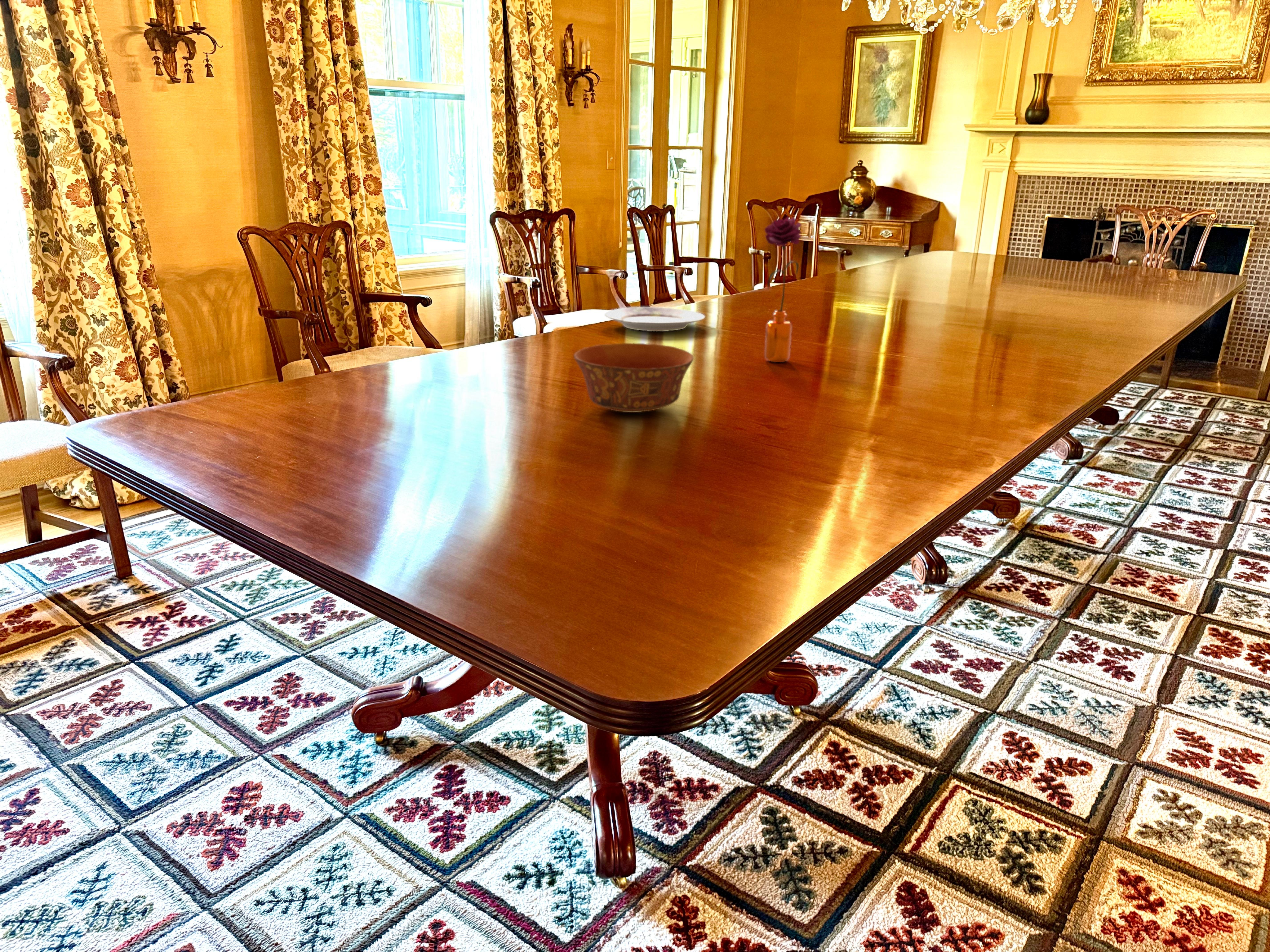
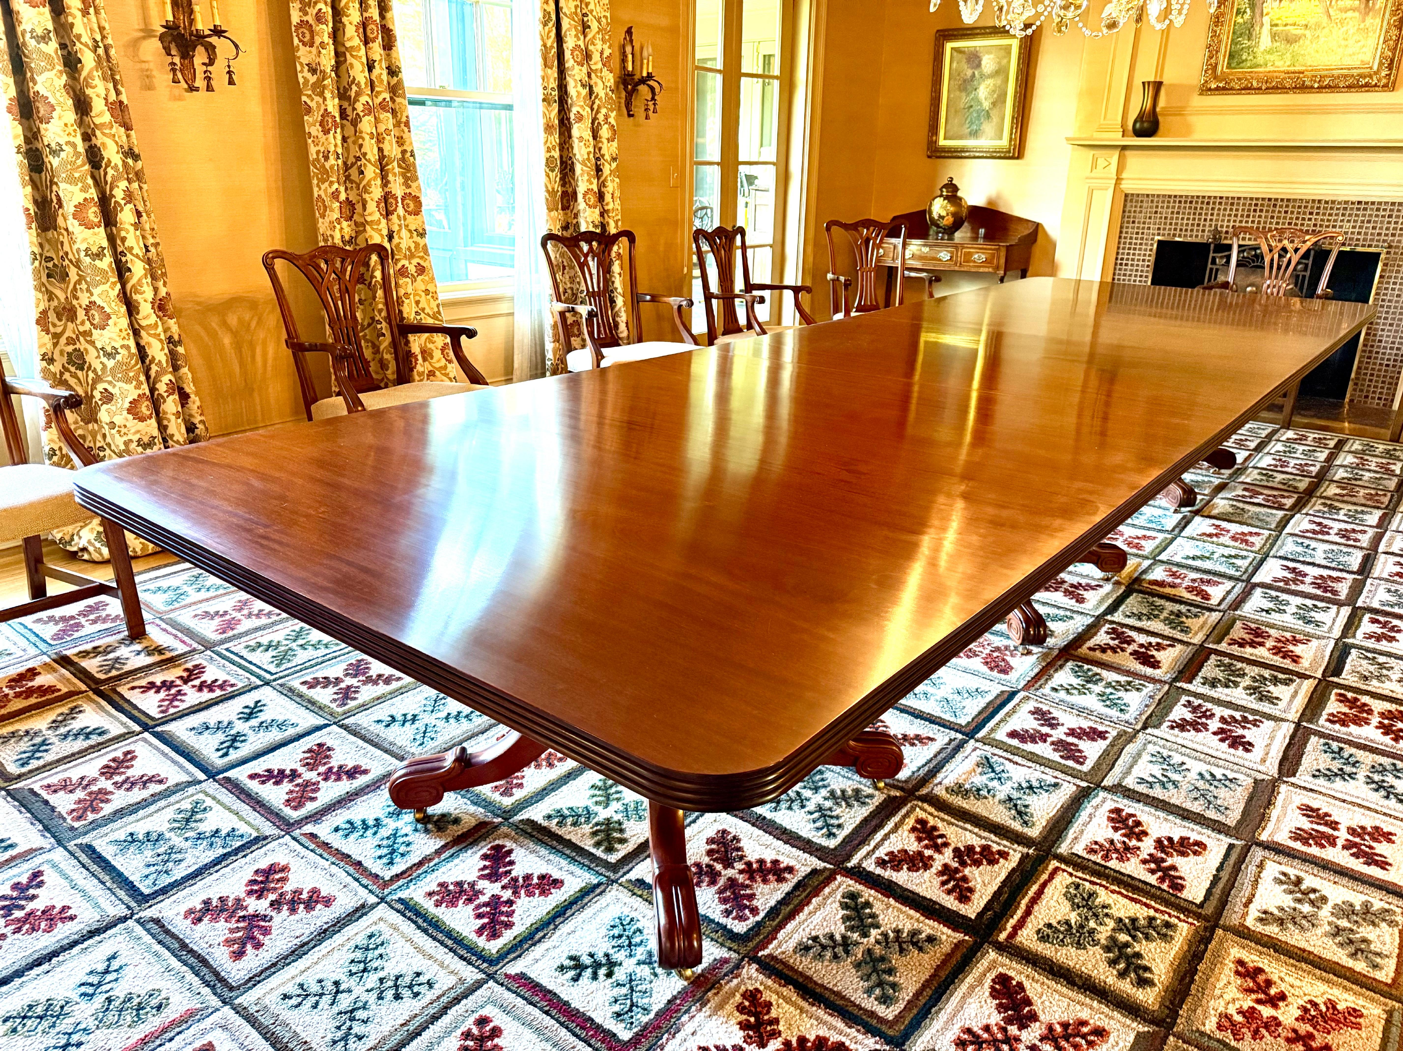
- plate (655, 320)
- bowl (633, 381)
- flower (783, 290)
